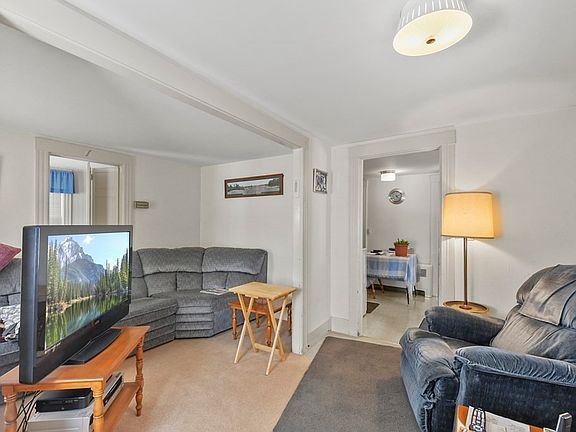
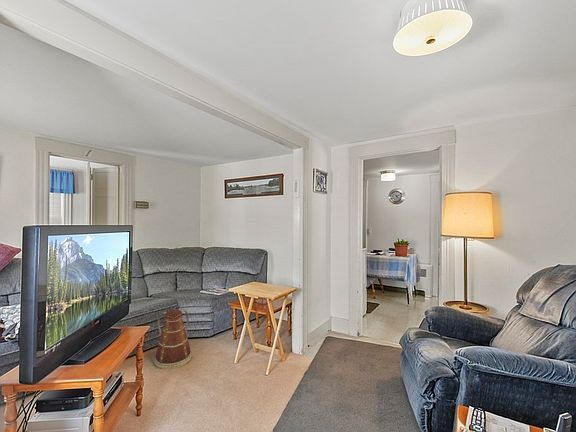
+ basket (173, 331)
